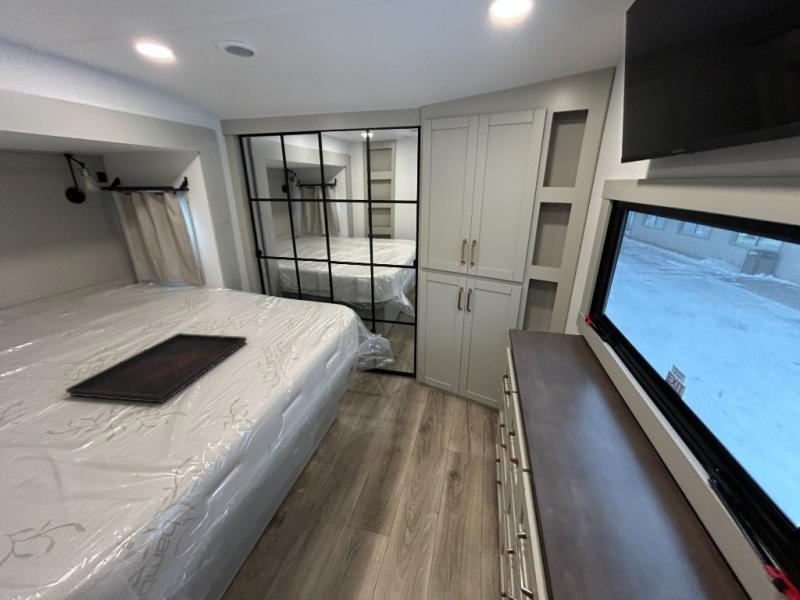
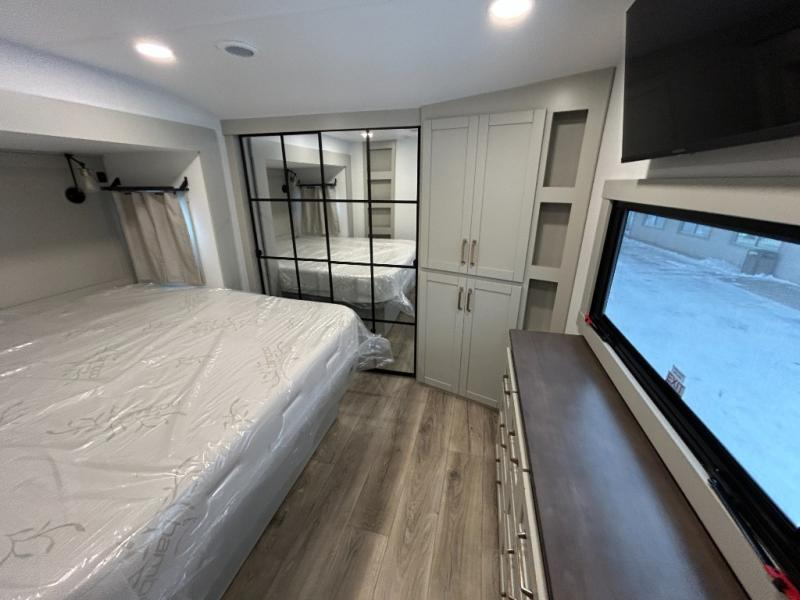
- serving tray (172, 361)
